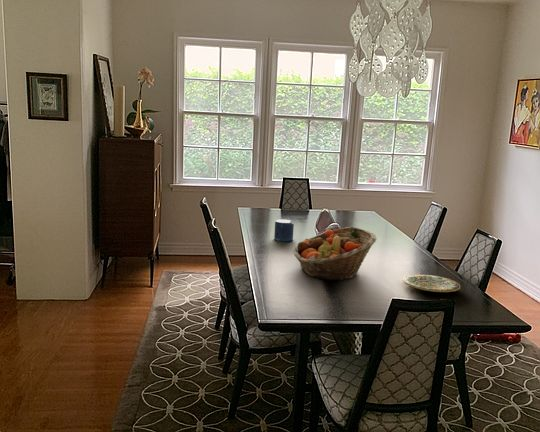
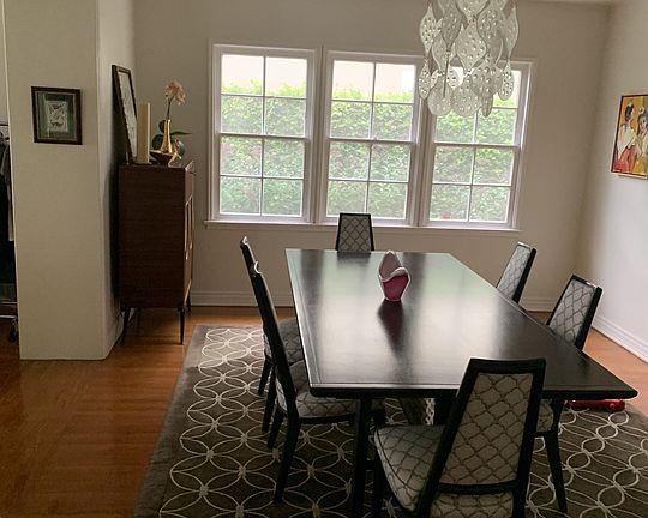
- fruit basket (333, 251)
- plate (430, 285)
- candle (284, 230)
